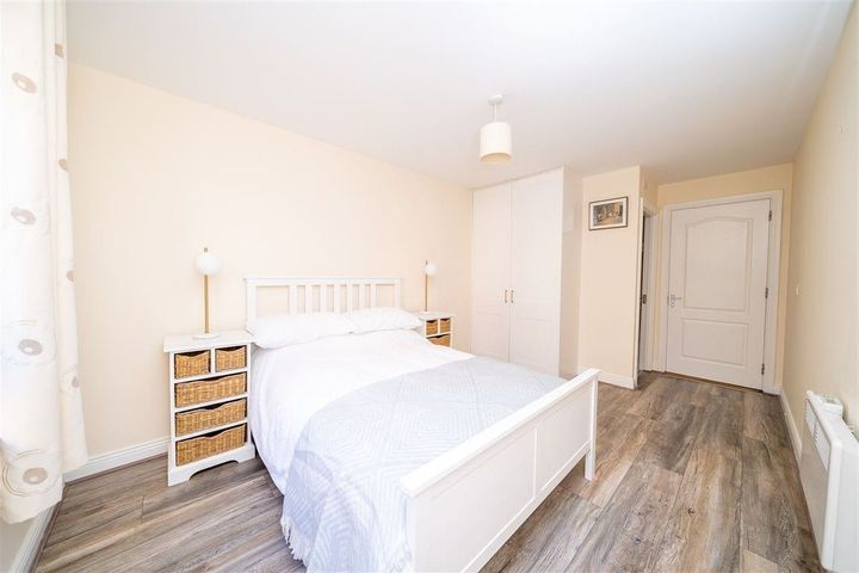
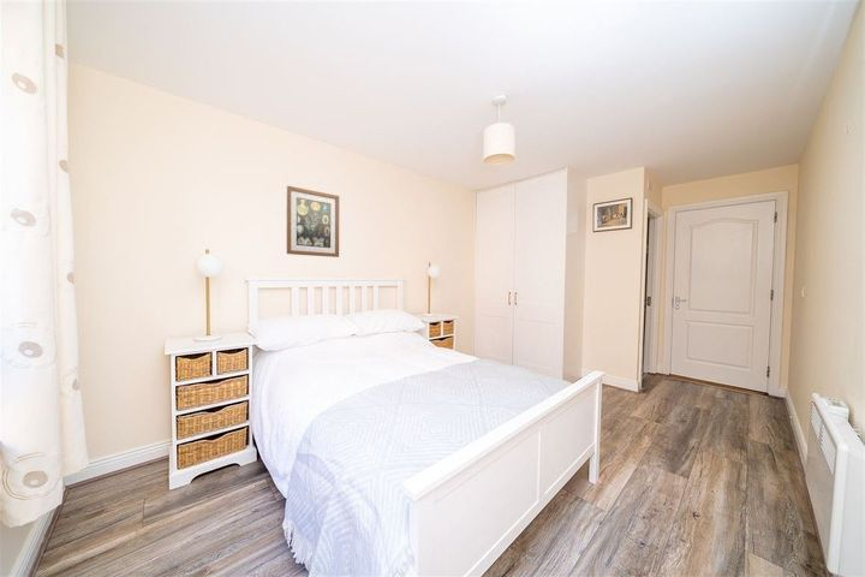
+ wall art (314, 222)
